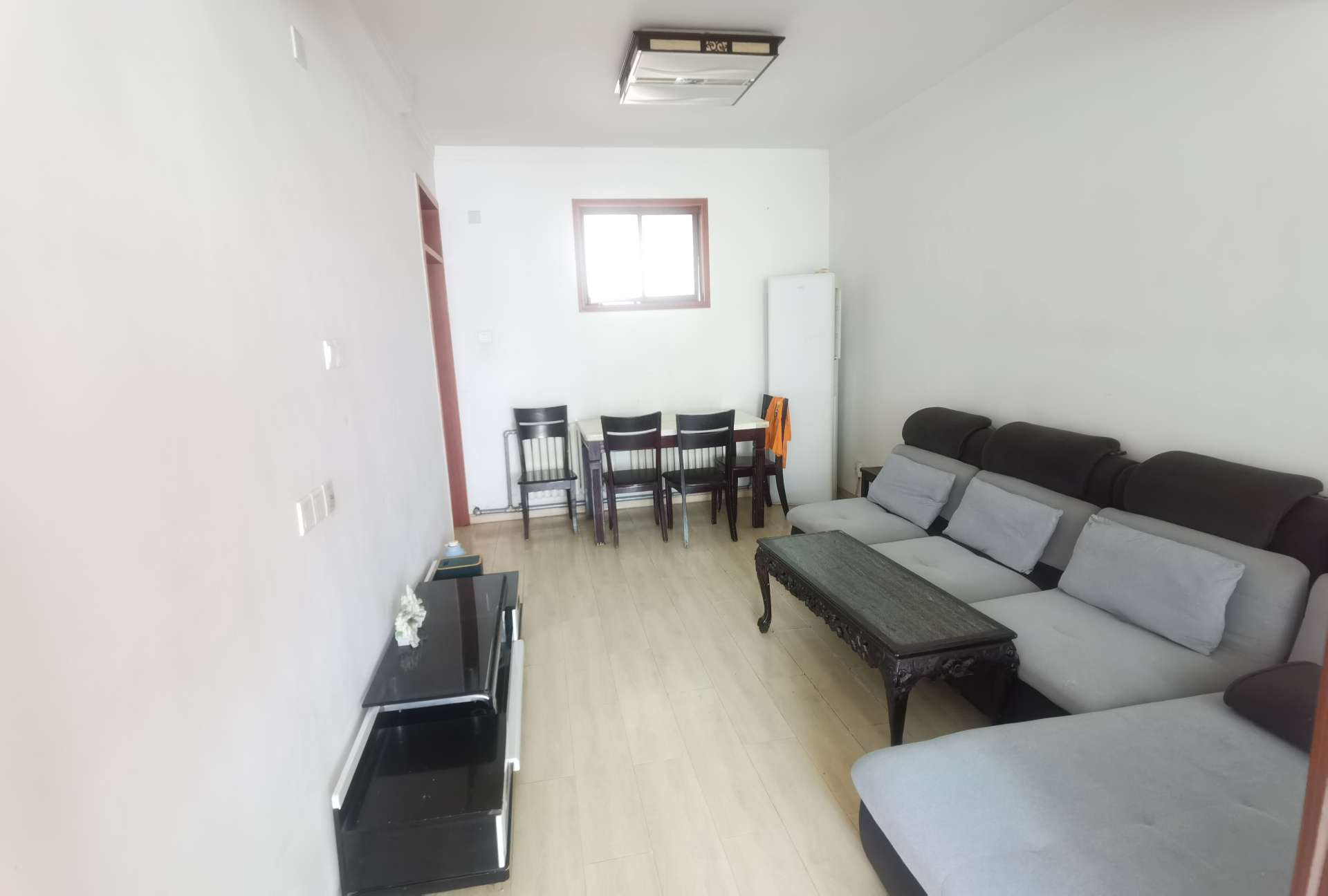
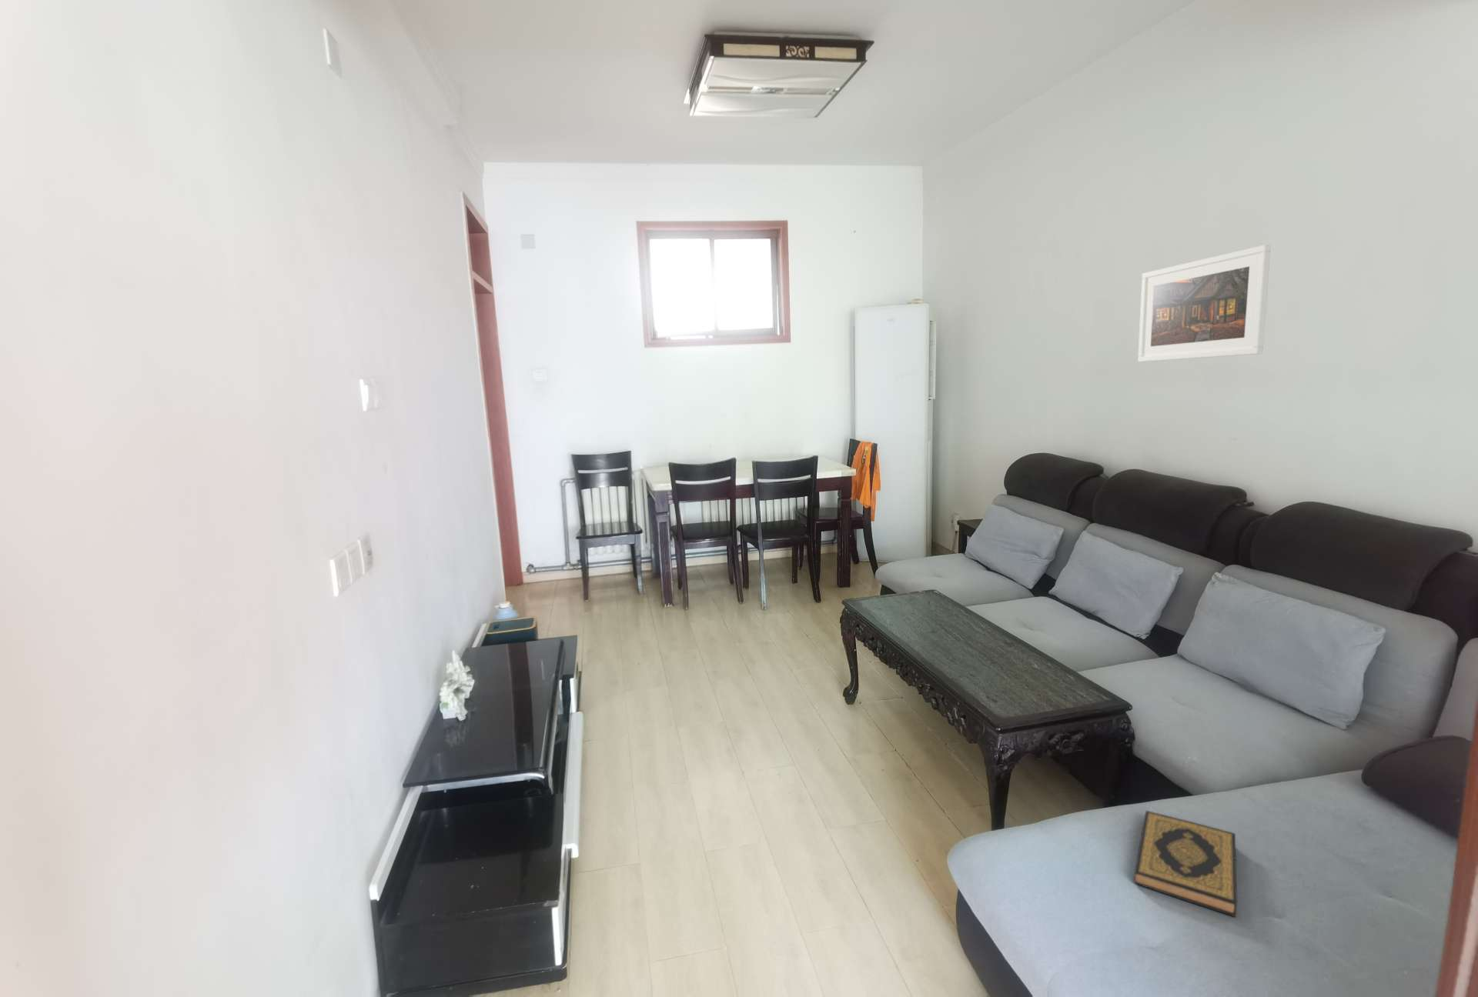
+ hardback book (1185, 857)
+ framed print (1196, 309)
